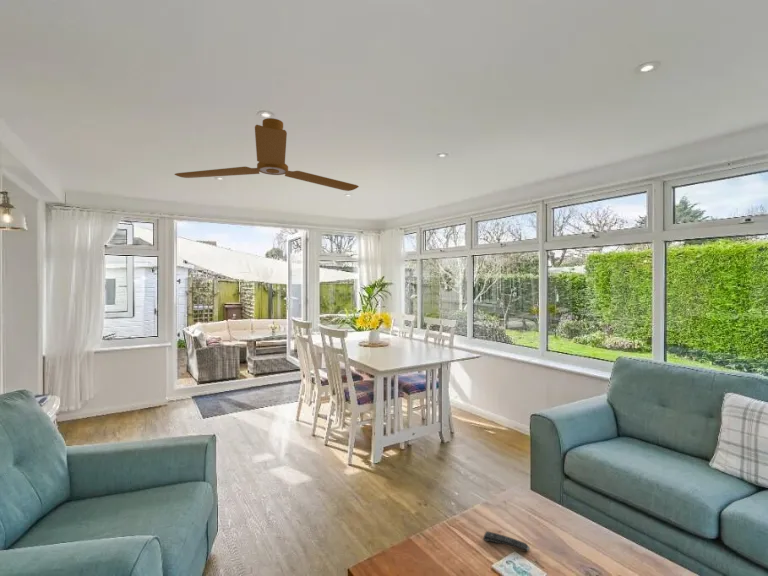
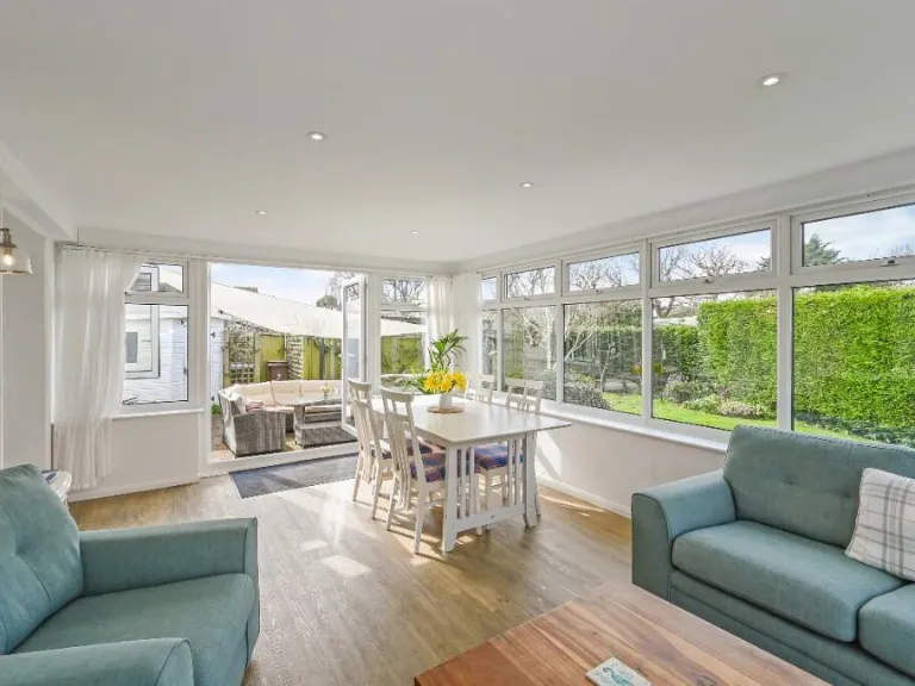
- ceiling fan (272, 139)
- remote control (506, 541)
